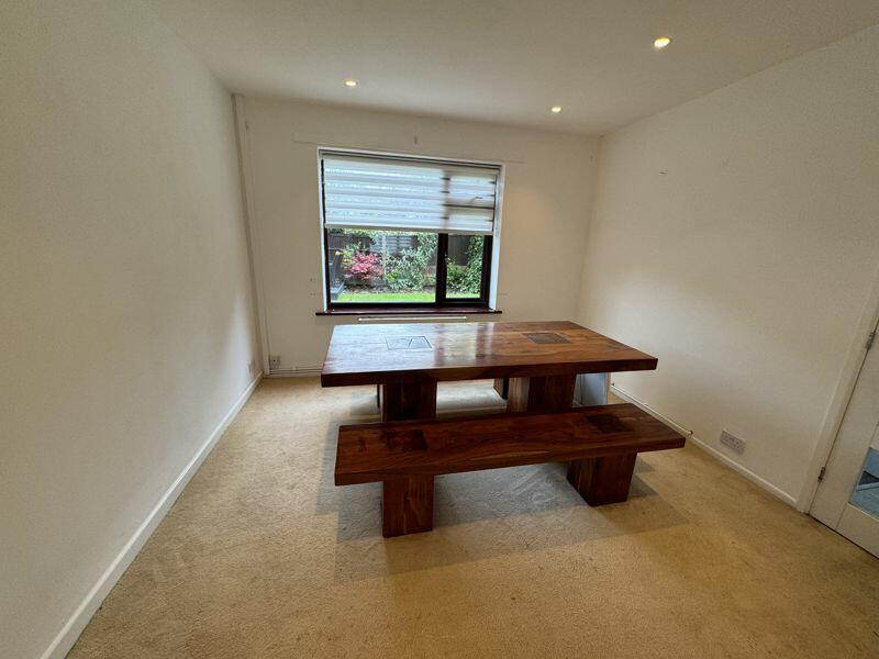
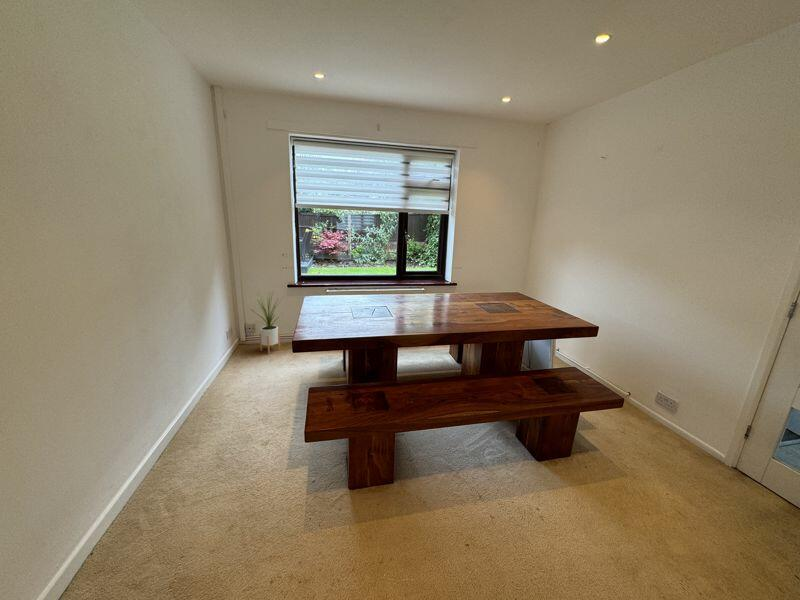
+ house plant (269, 320)
